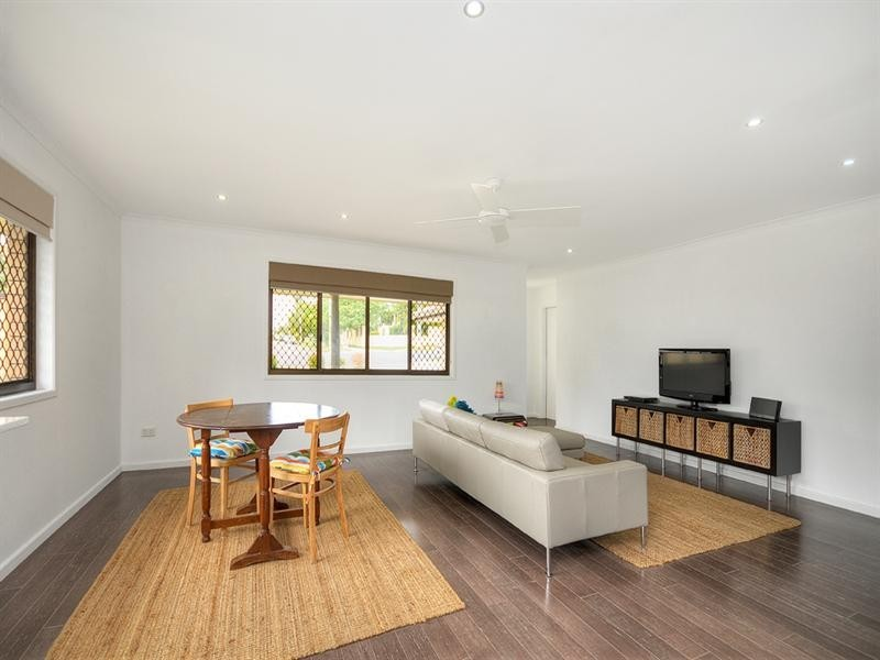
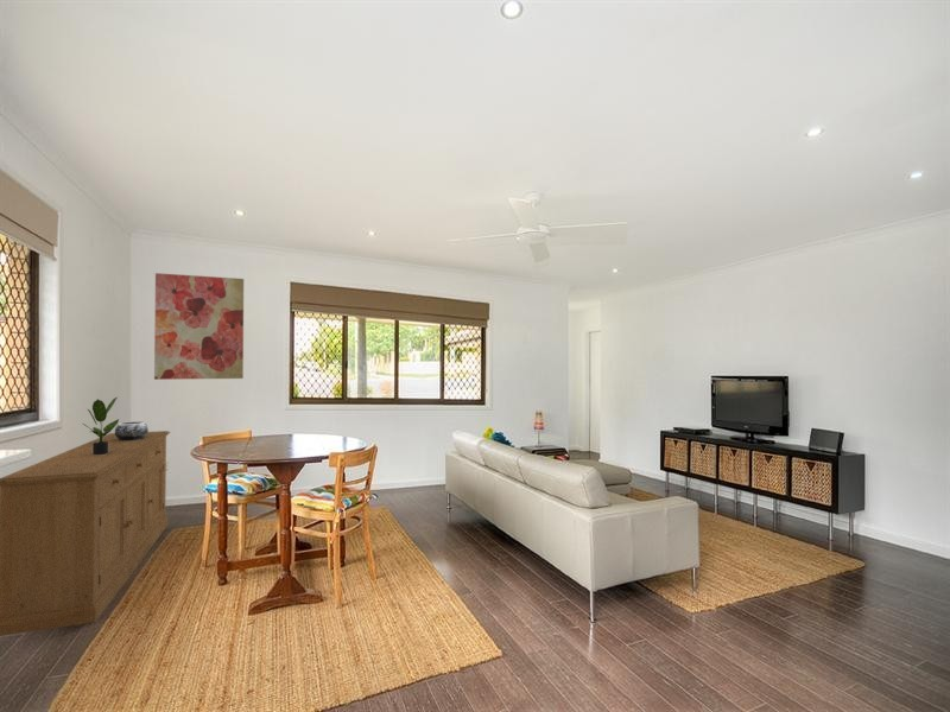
+ decorative bowl (131, 430)
+ sideboard (104, 508)
+ potted plant (102, 425)
+ wall art (201, 328)
